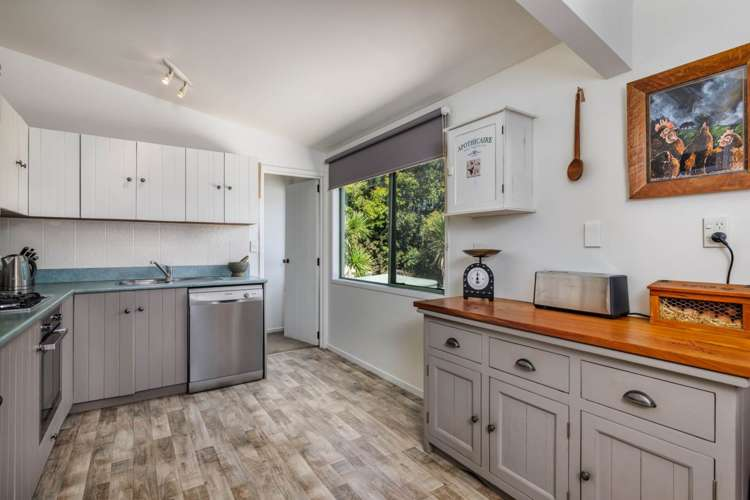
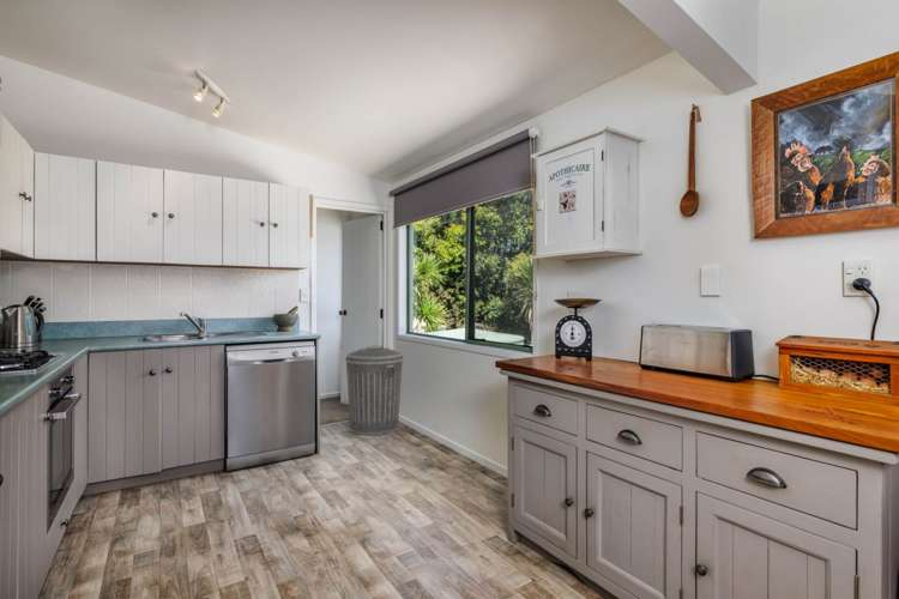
+ trash can (374, 386)
